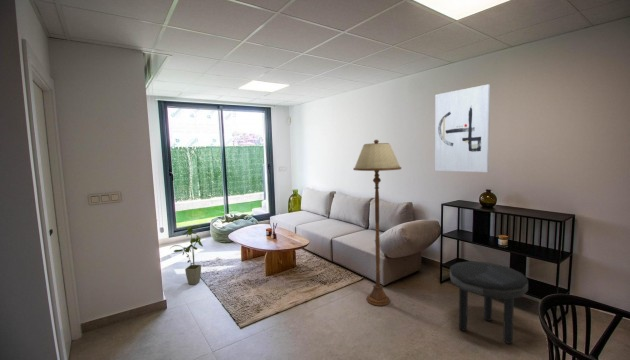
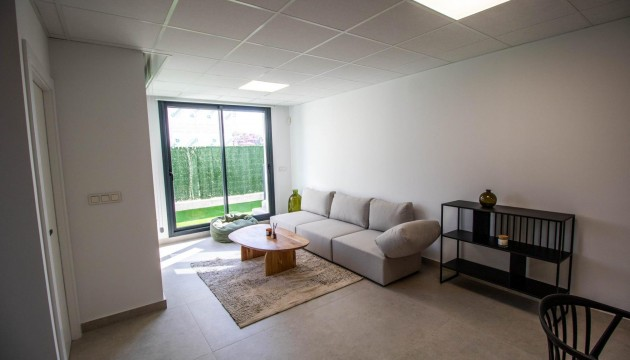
- side table (486, 301)
- floor lamp (377, 221)
- wall art (460, 131)
- house plant (188, 255)
